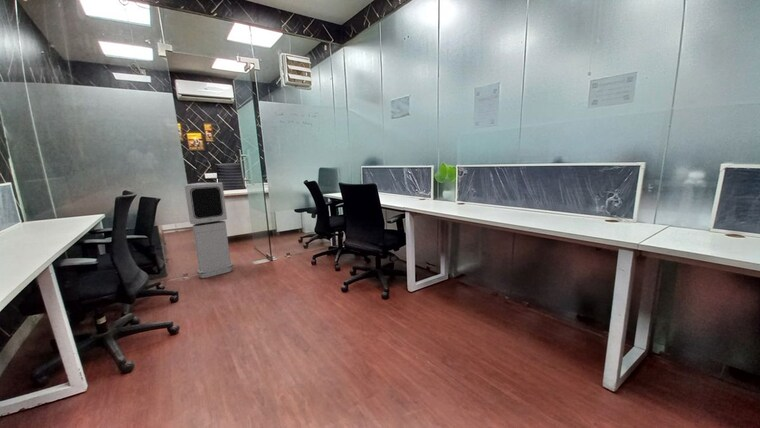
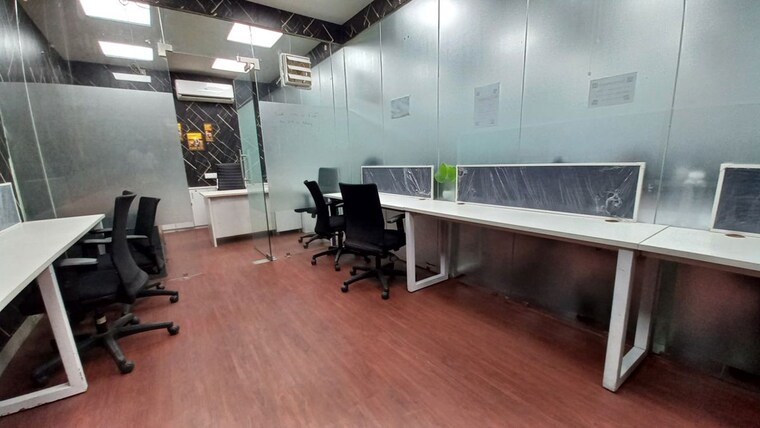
- air purifier (208, 228)
